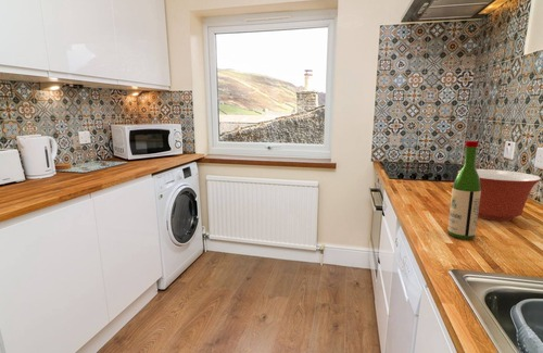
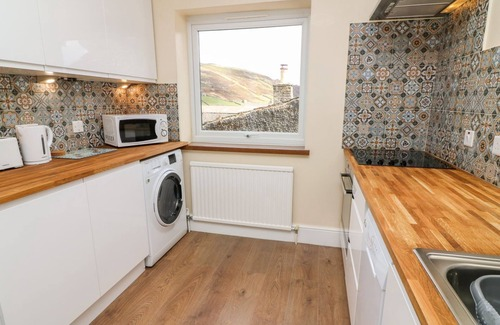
- wine bottle (466, 189)
- mixing bowl (494, 194)
